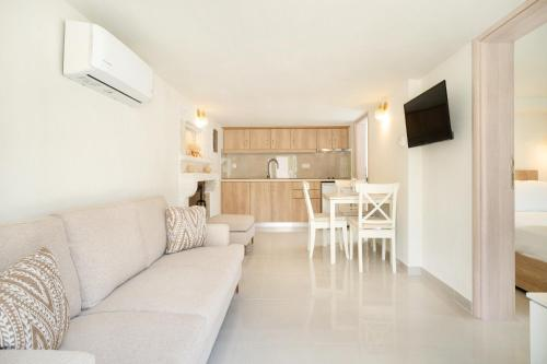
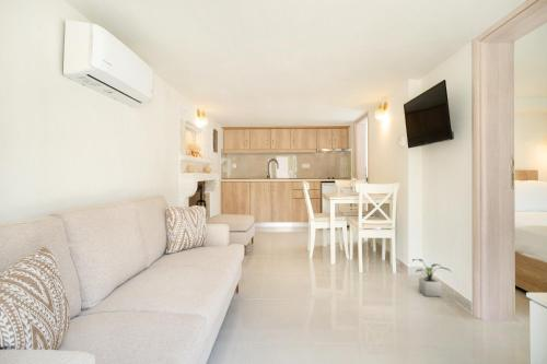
+ potted plant (429, 277)
